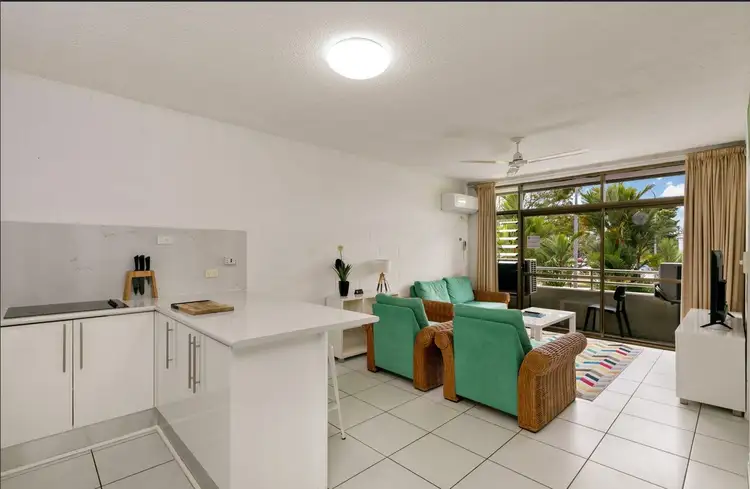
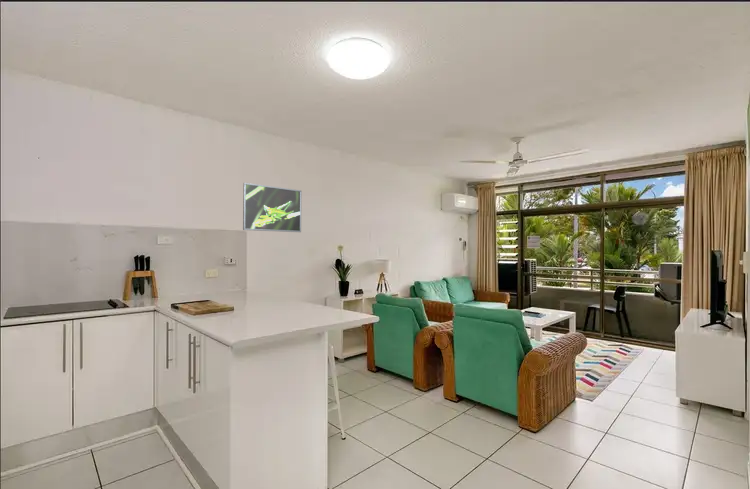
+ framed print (274, 209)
